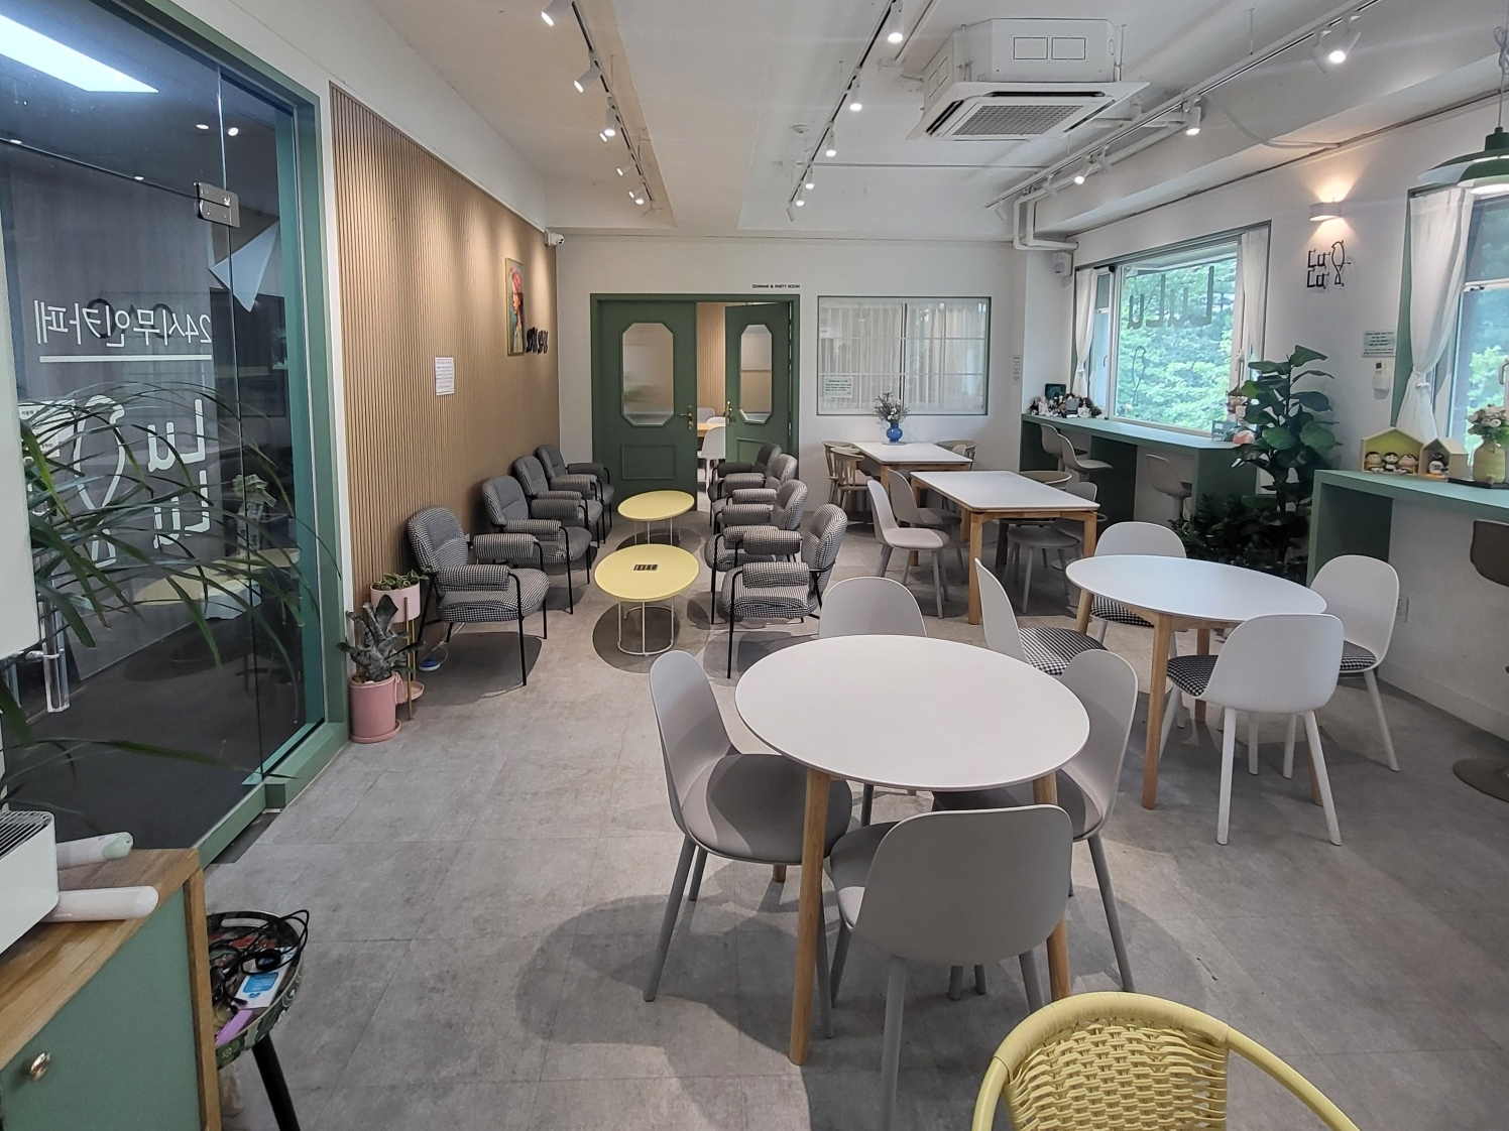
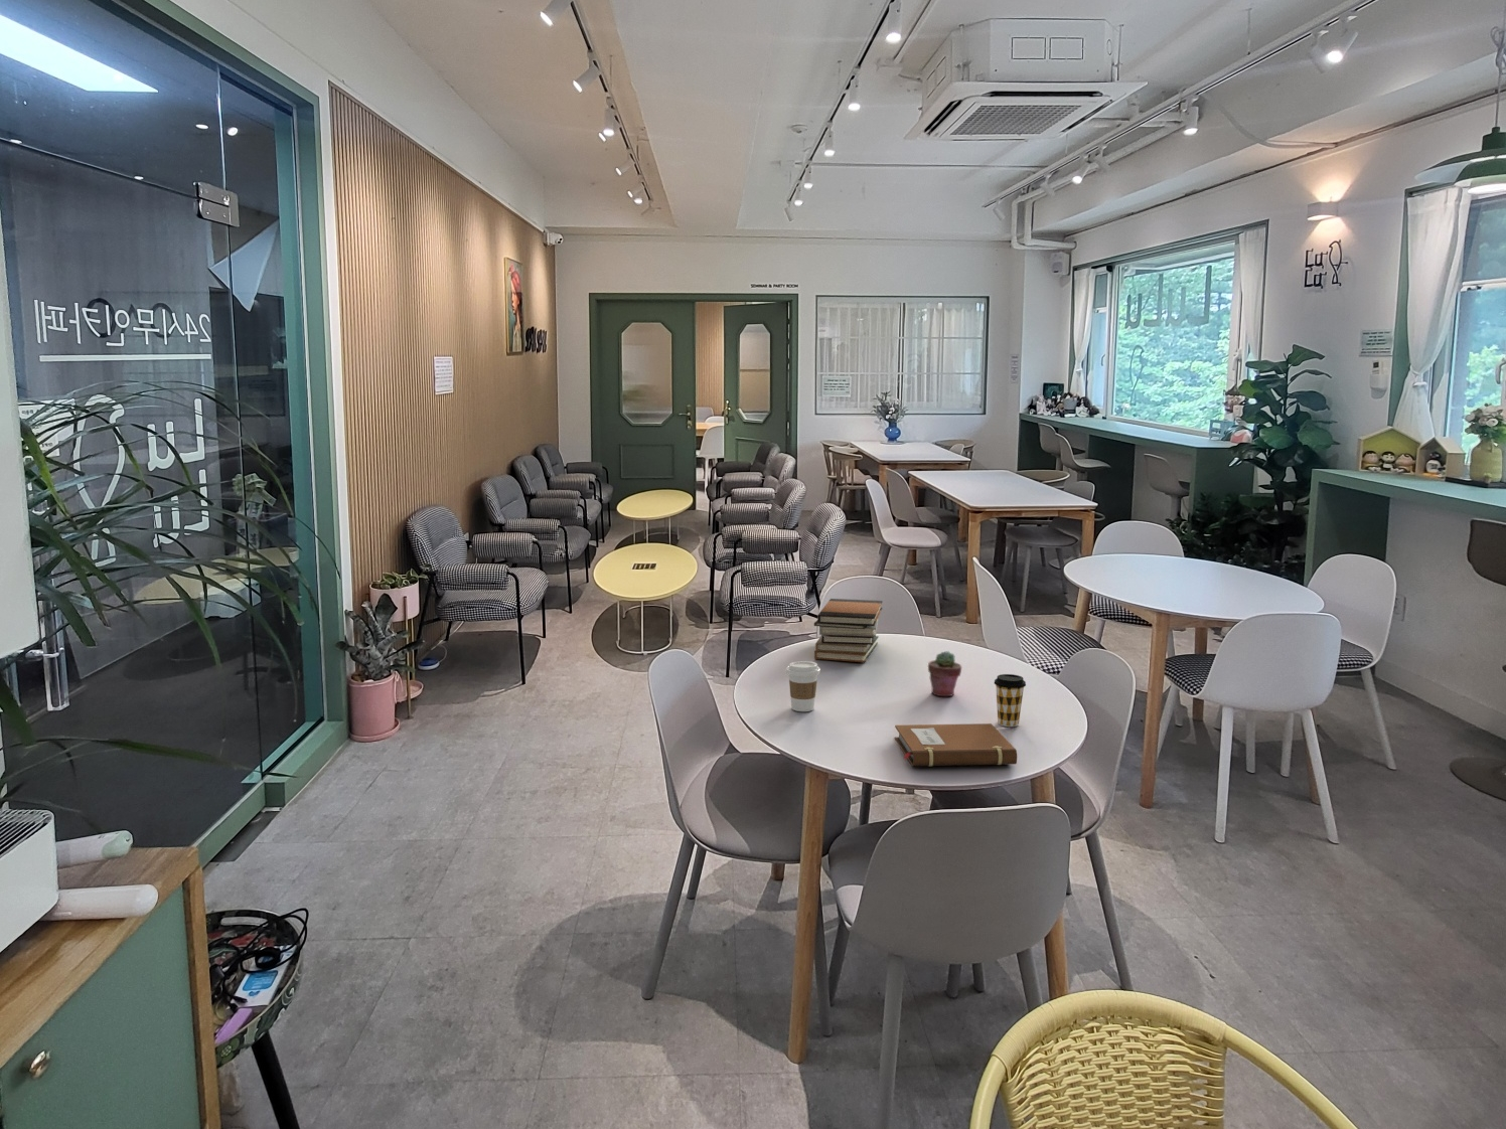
+ potted succulent (944, 672)
+ book stack (849, 629)
+ coffee cup (803, 687)
+ notebook (950, 744)
+ coffee cup (1009, 701)
